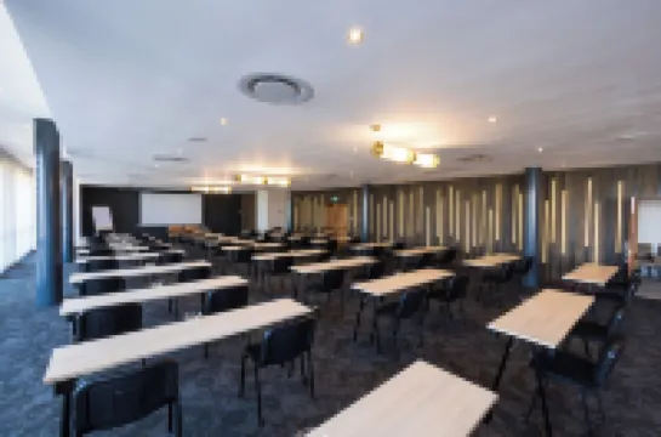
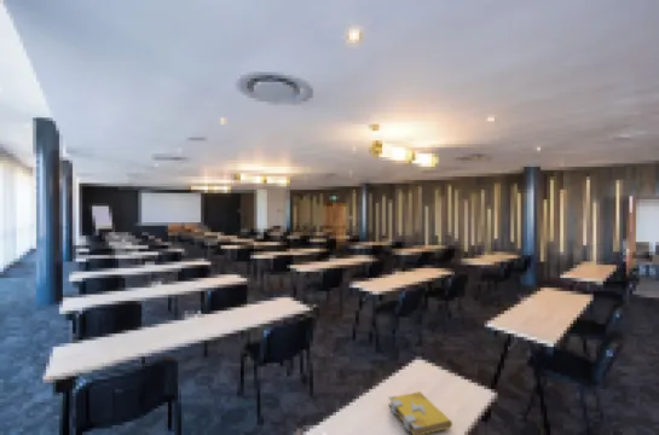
+ spell book (416, 410)
